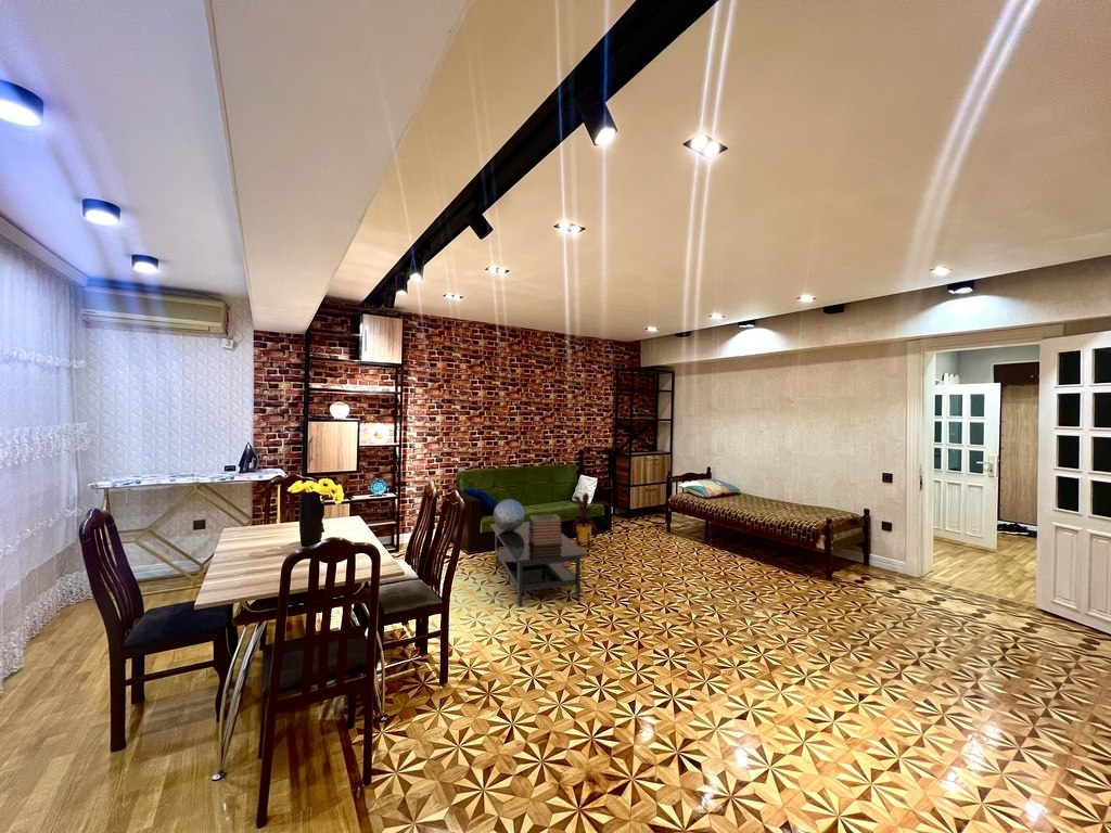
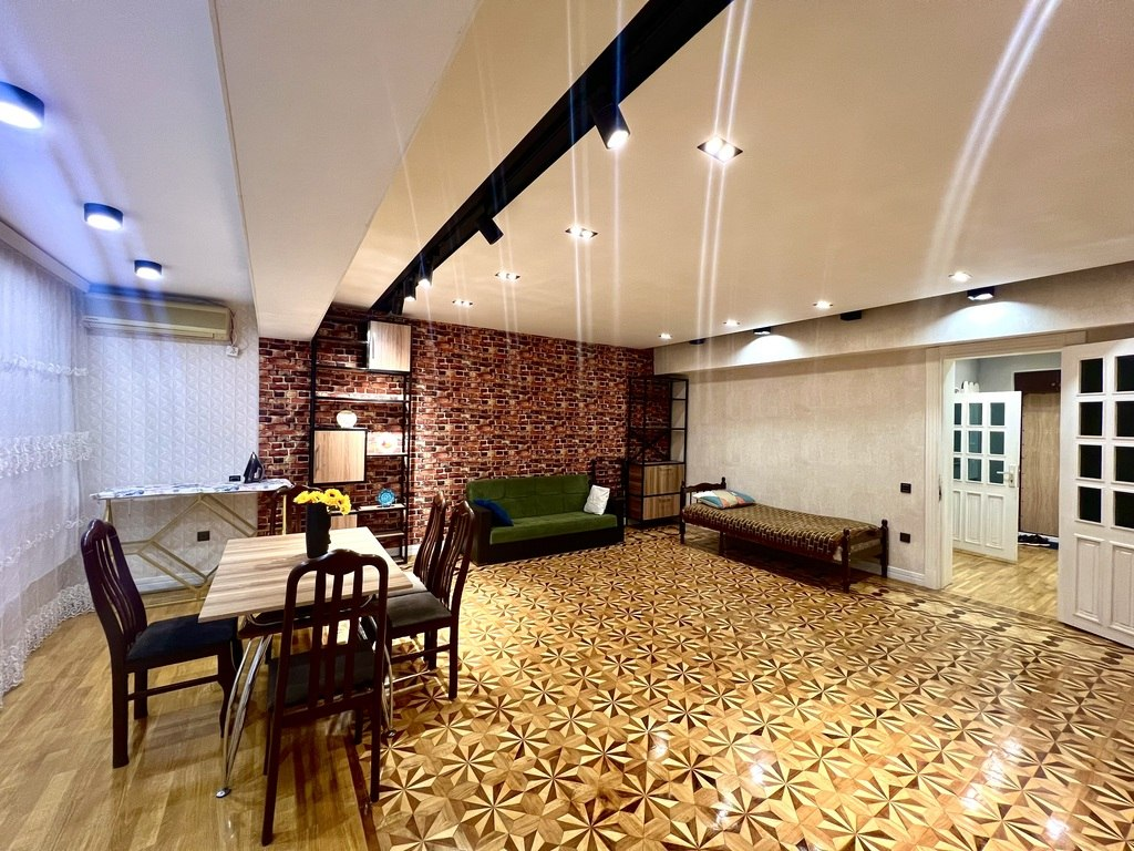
- decorative globe (509, 514)
- book stack (545, 528)
- house plant (582, 521)
- coffee table (533, 558)
